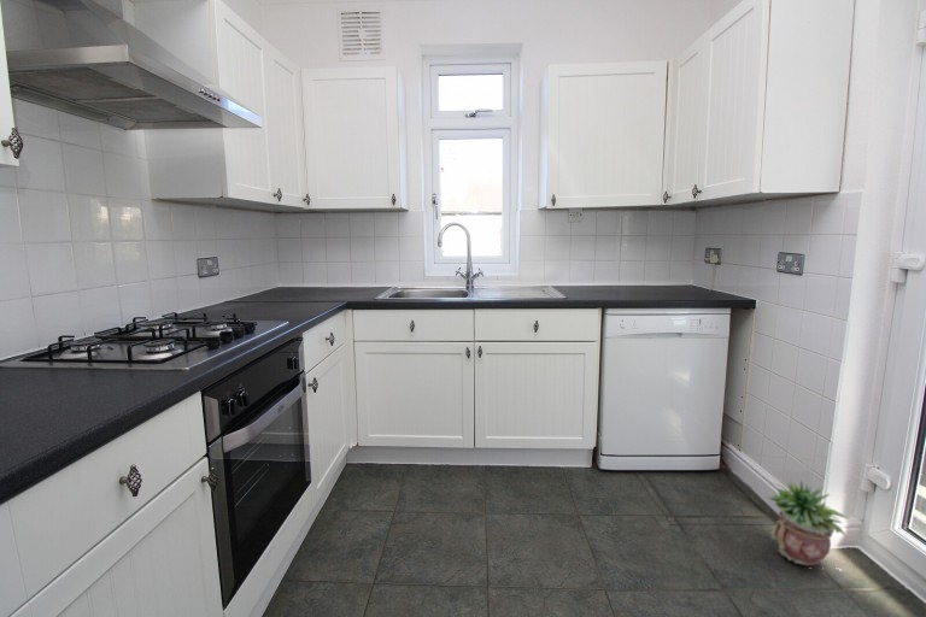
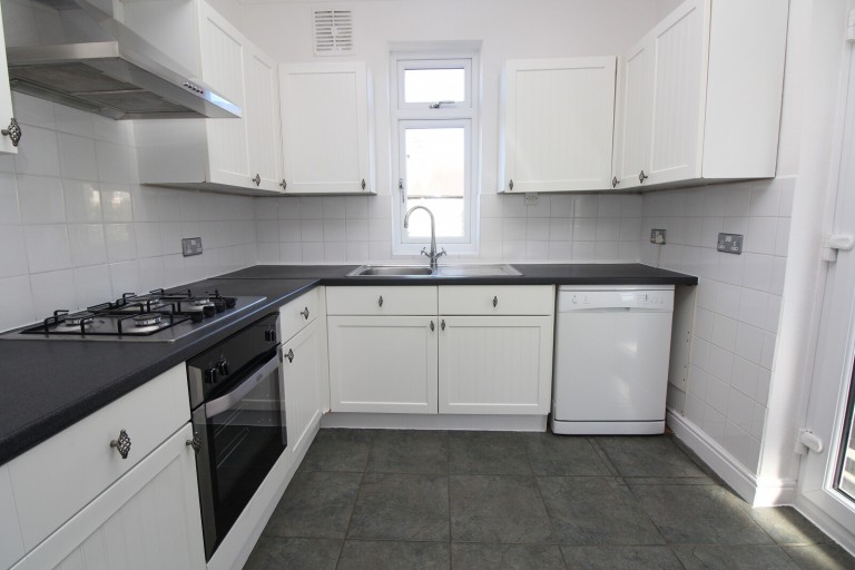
- potted plant (807, 521)
